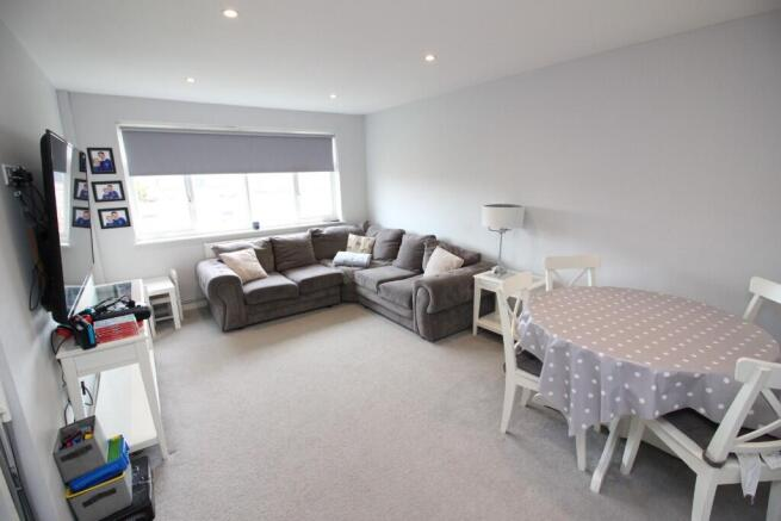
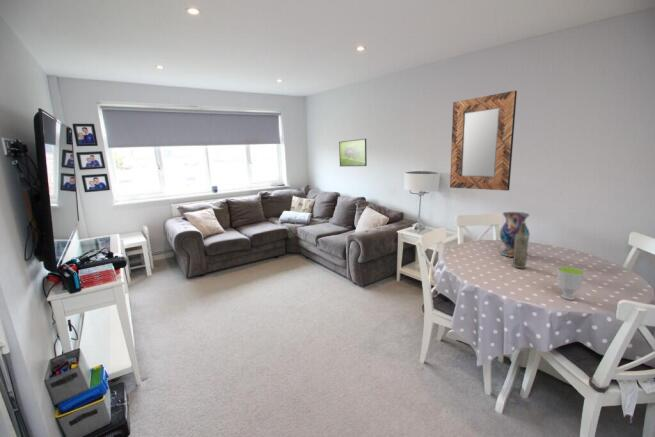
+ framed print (352, 153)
+ bottle (521, 244)
+ cup (569, 283)
+ vase (514, 234)
+ home mirror (479, 144)
